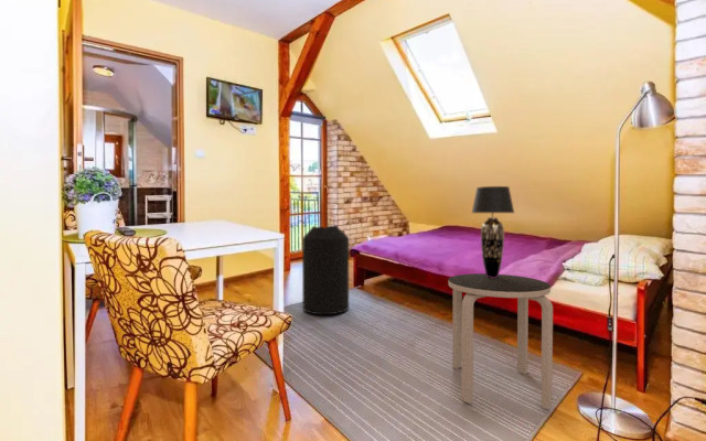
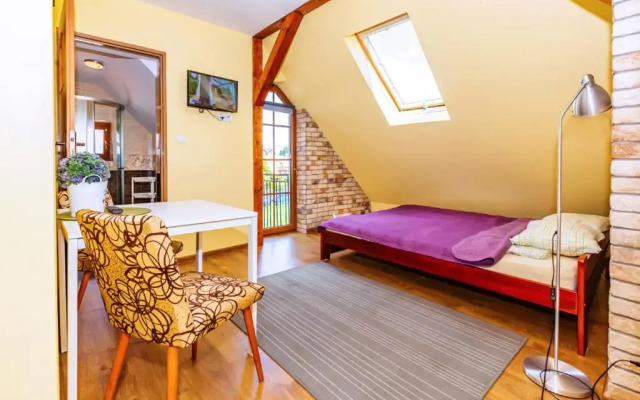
- table lamp (492, 232)
- trash can (325, 267)
- side table (517, 333)
